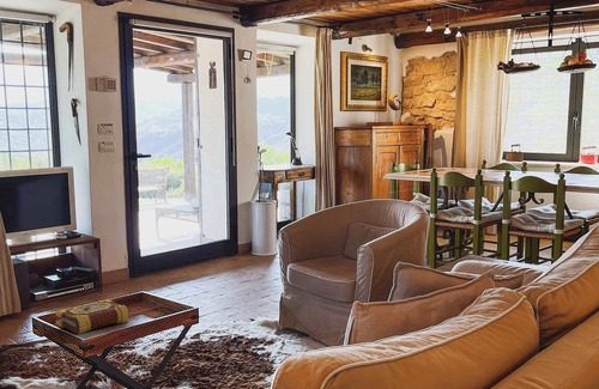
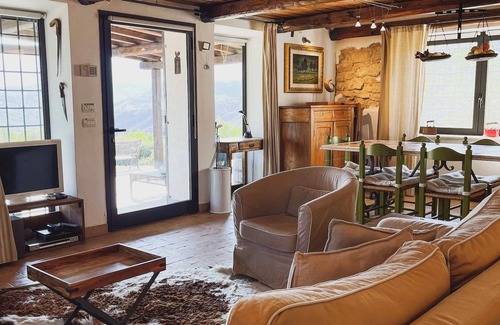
- book (96, 314)
